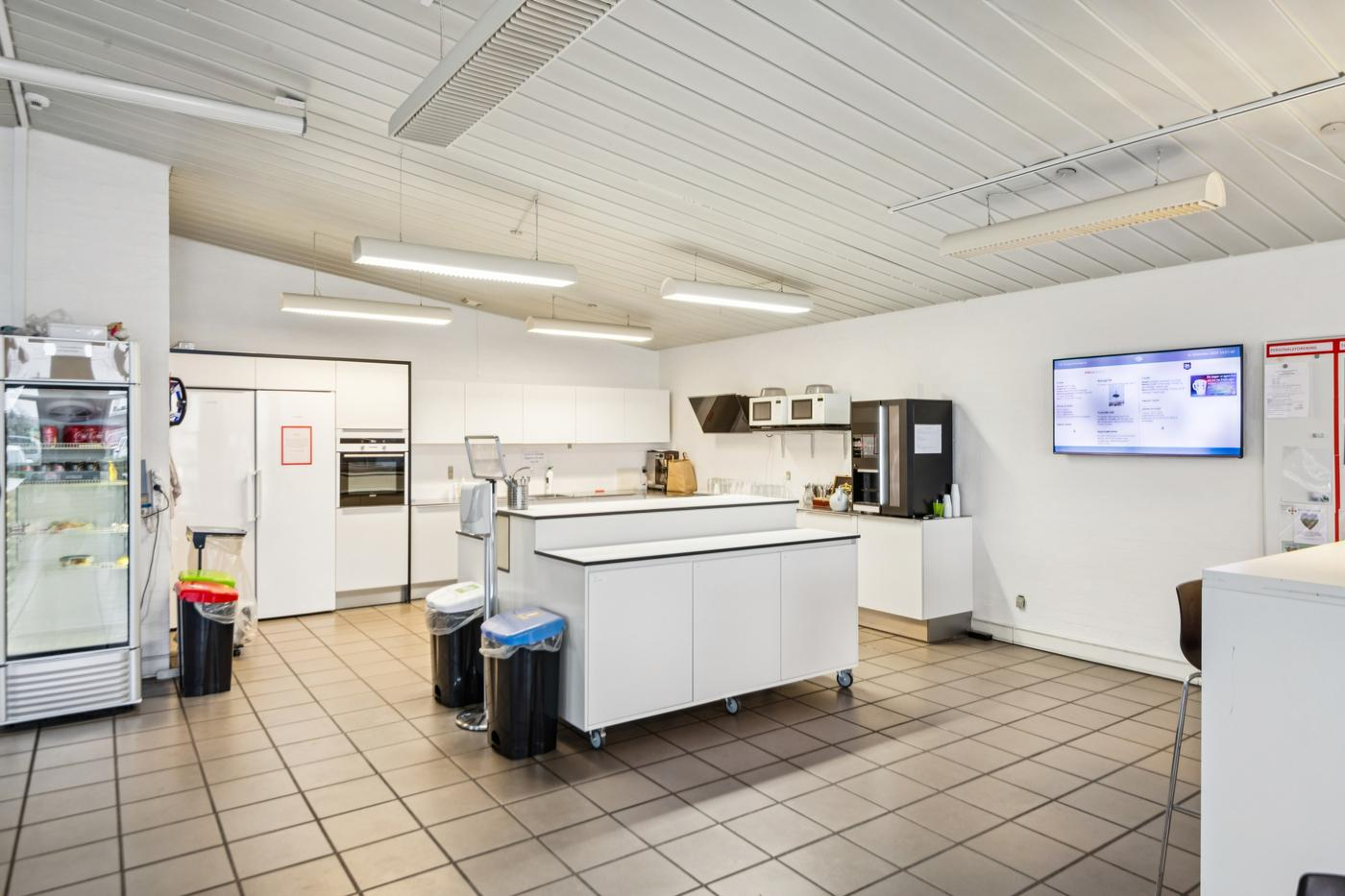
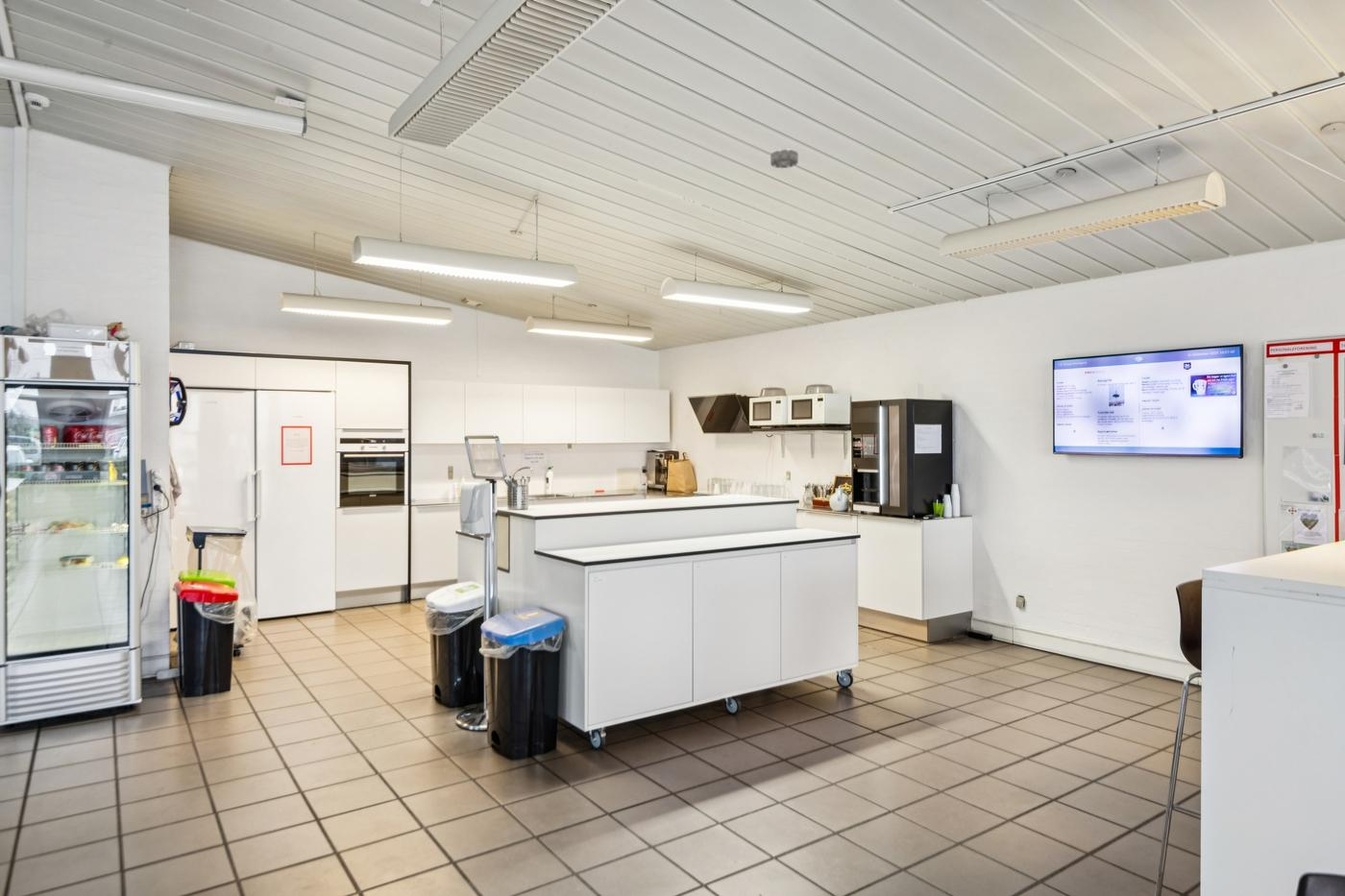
+ smoke detector (784, 157)
